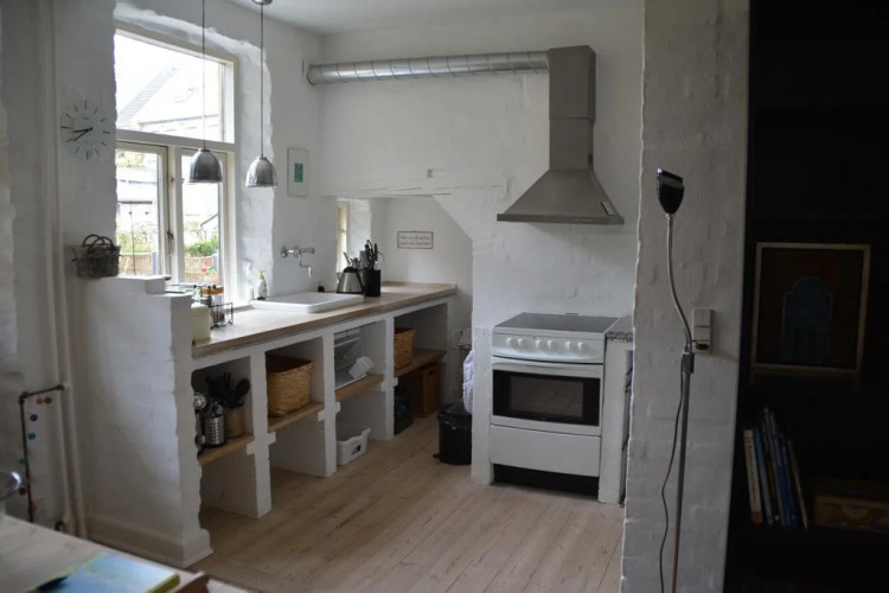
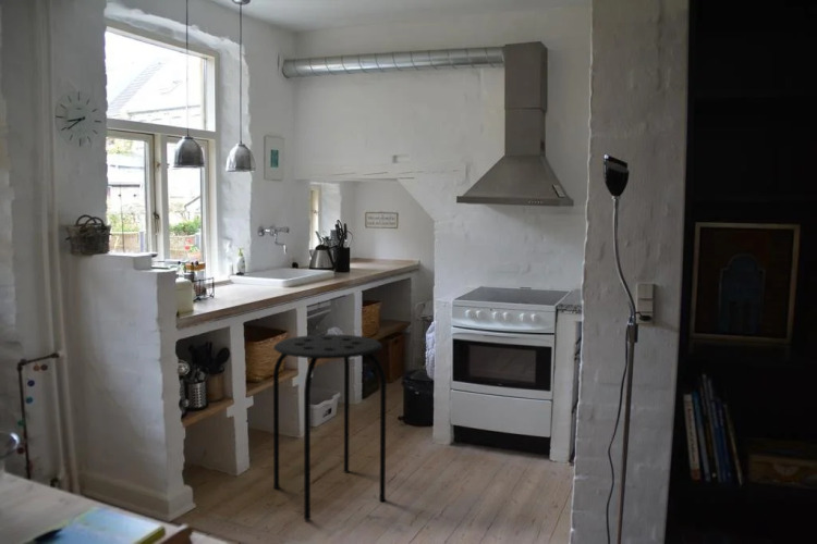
+ stool (344, 419)
